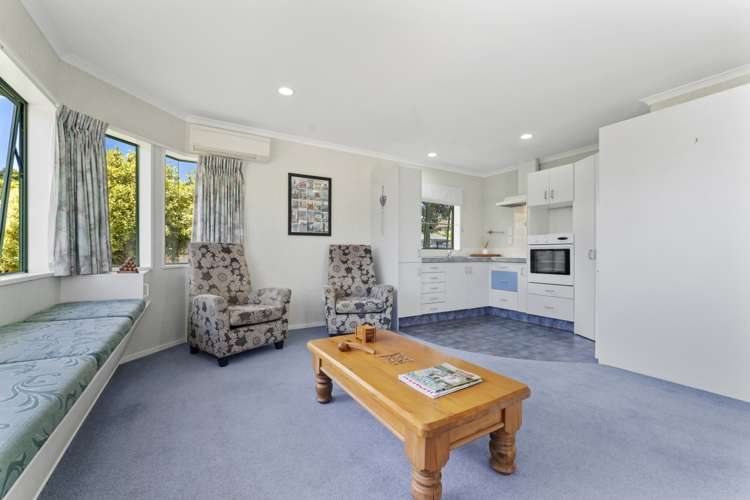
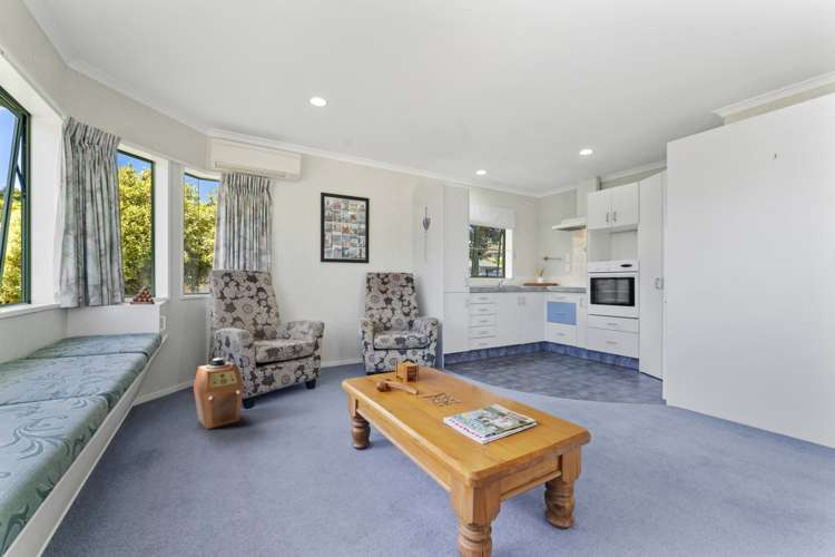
+ speaker (218, 389)
